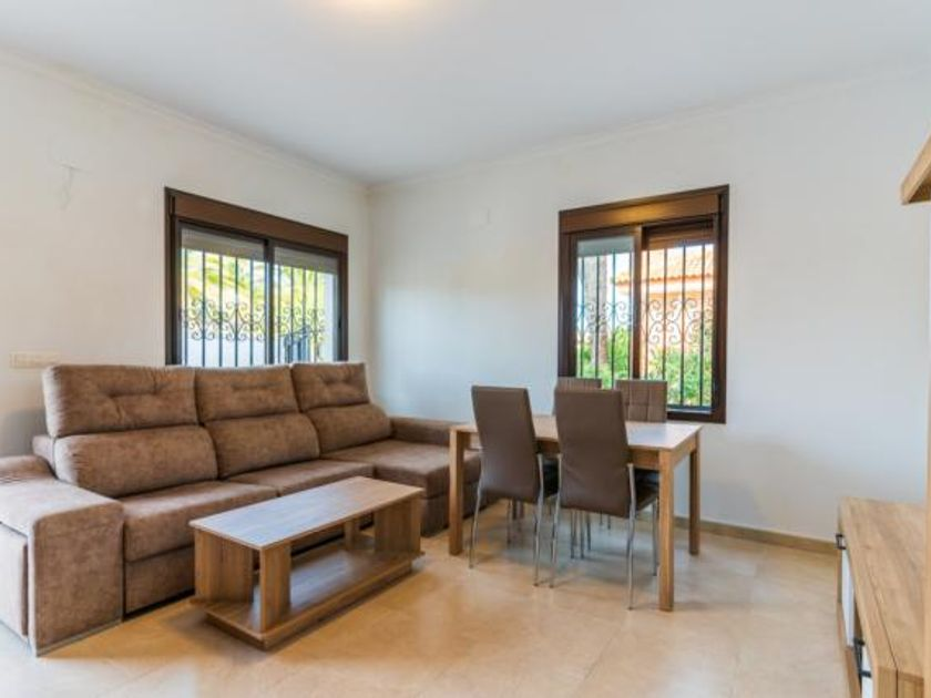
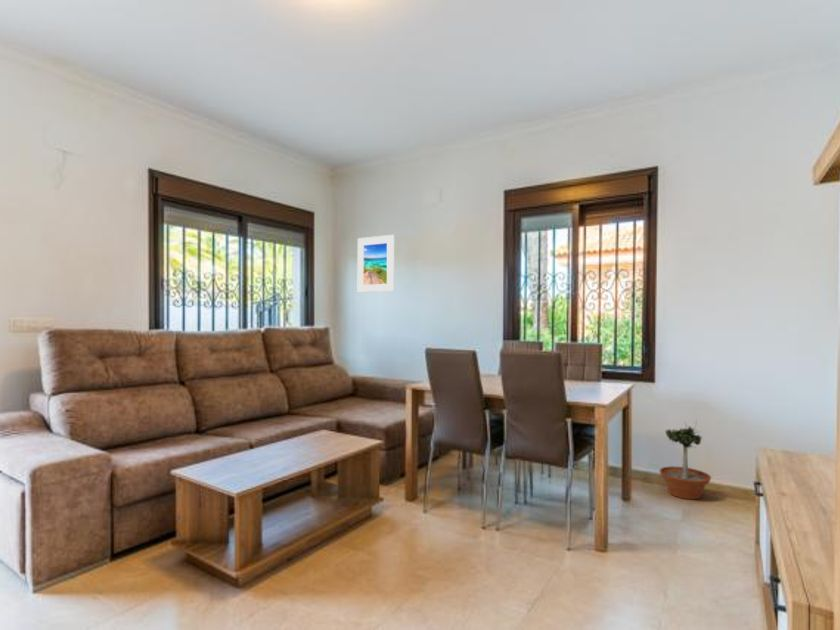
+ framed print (375, 264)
+ potted tree (684, 457)
